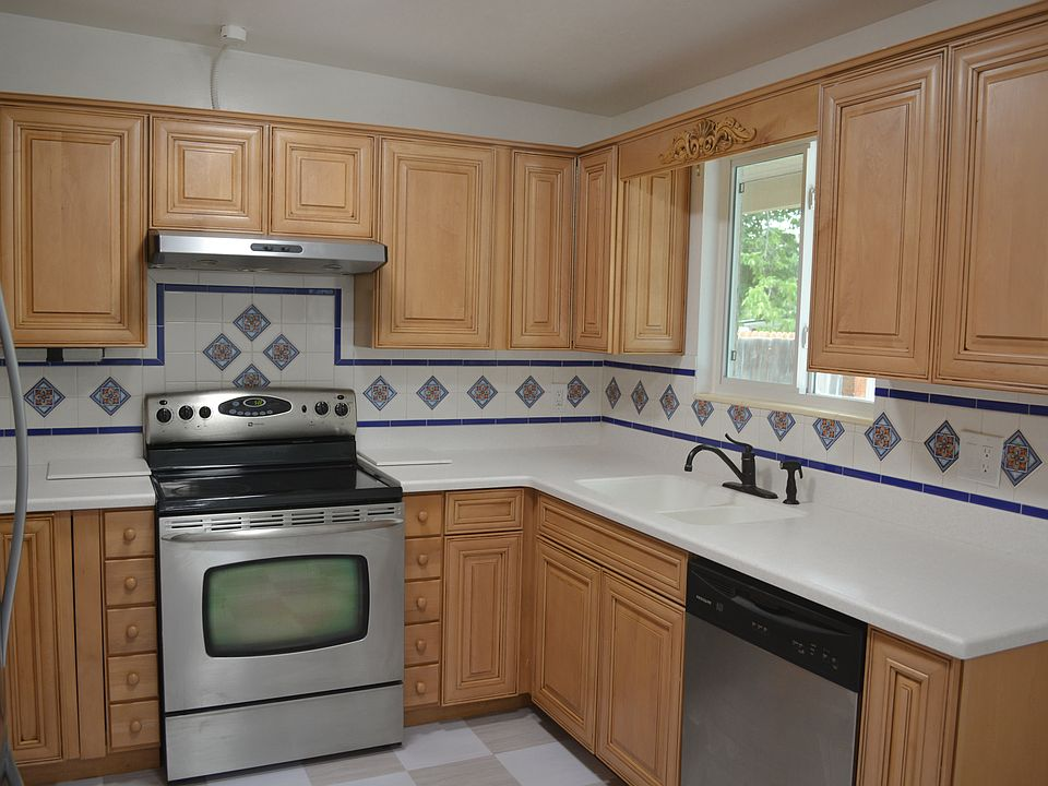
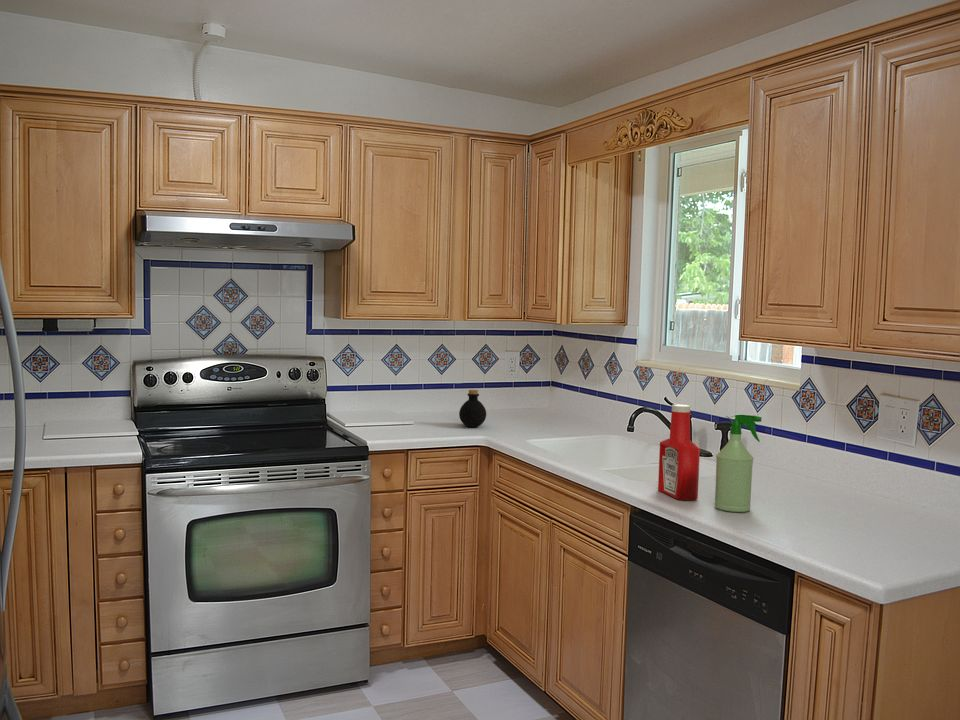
+ spray bottle (734, 461)
+ soap bottle (679, 450)
+ bottle (472, 408)
